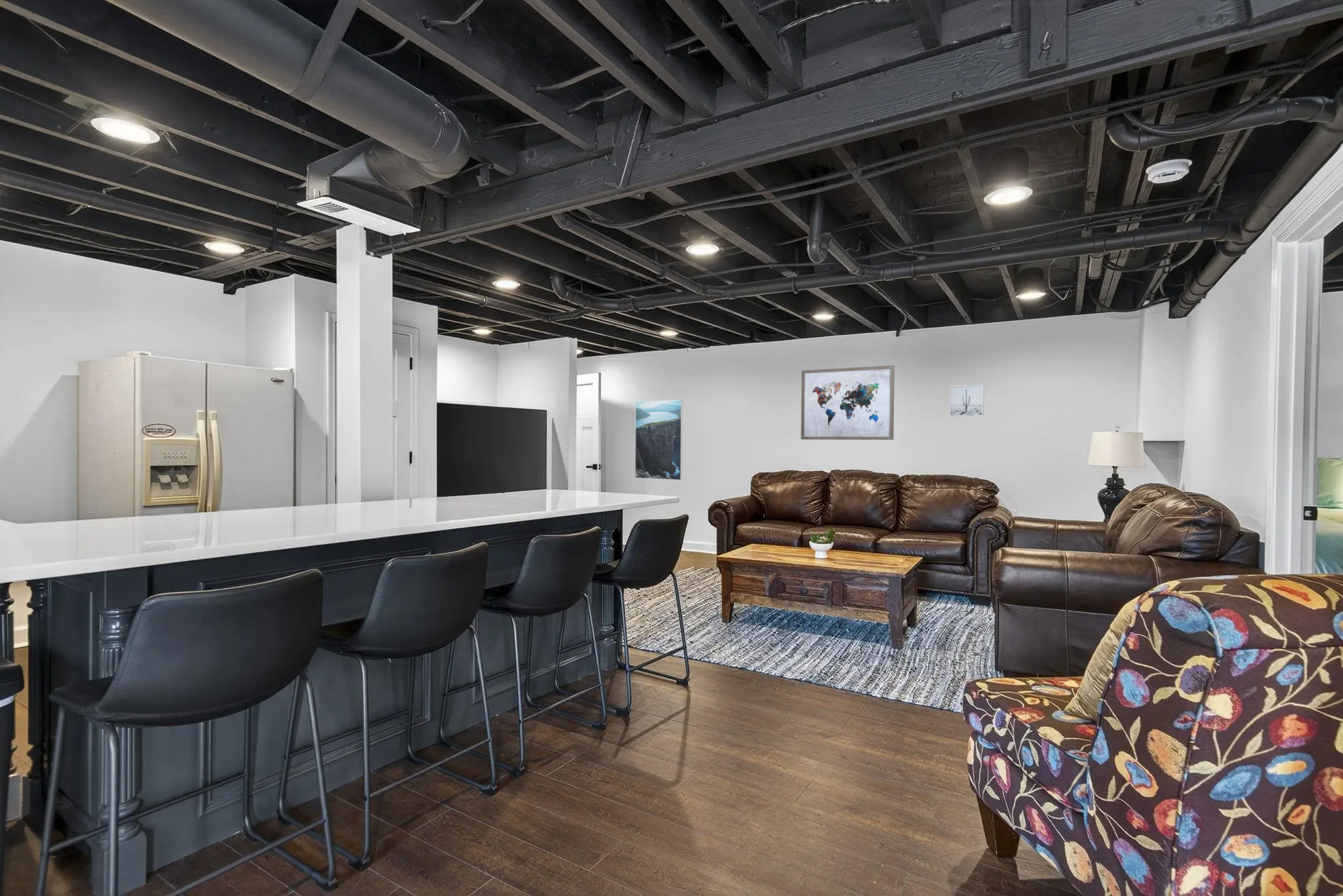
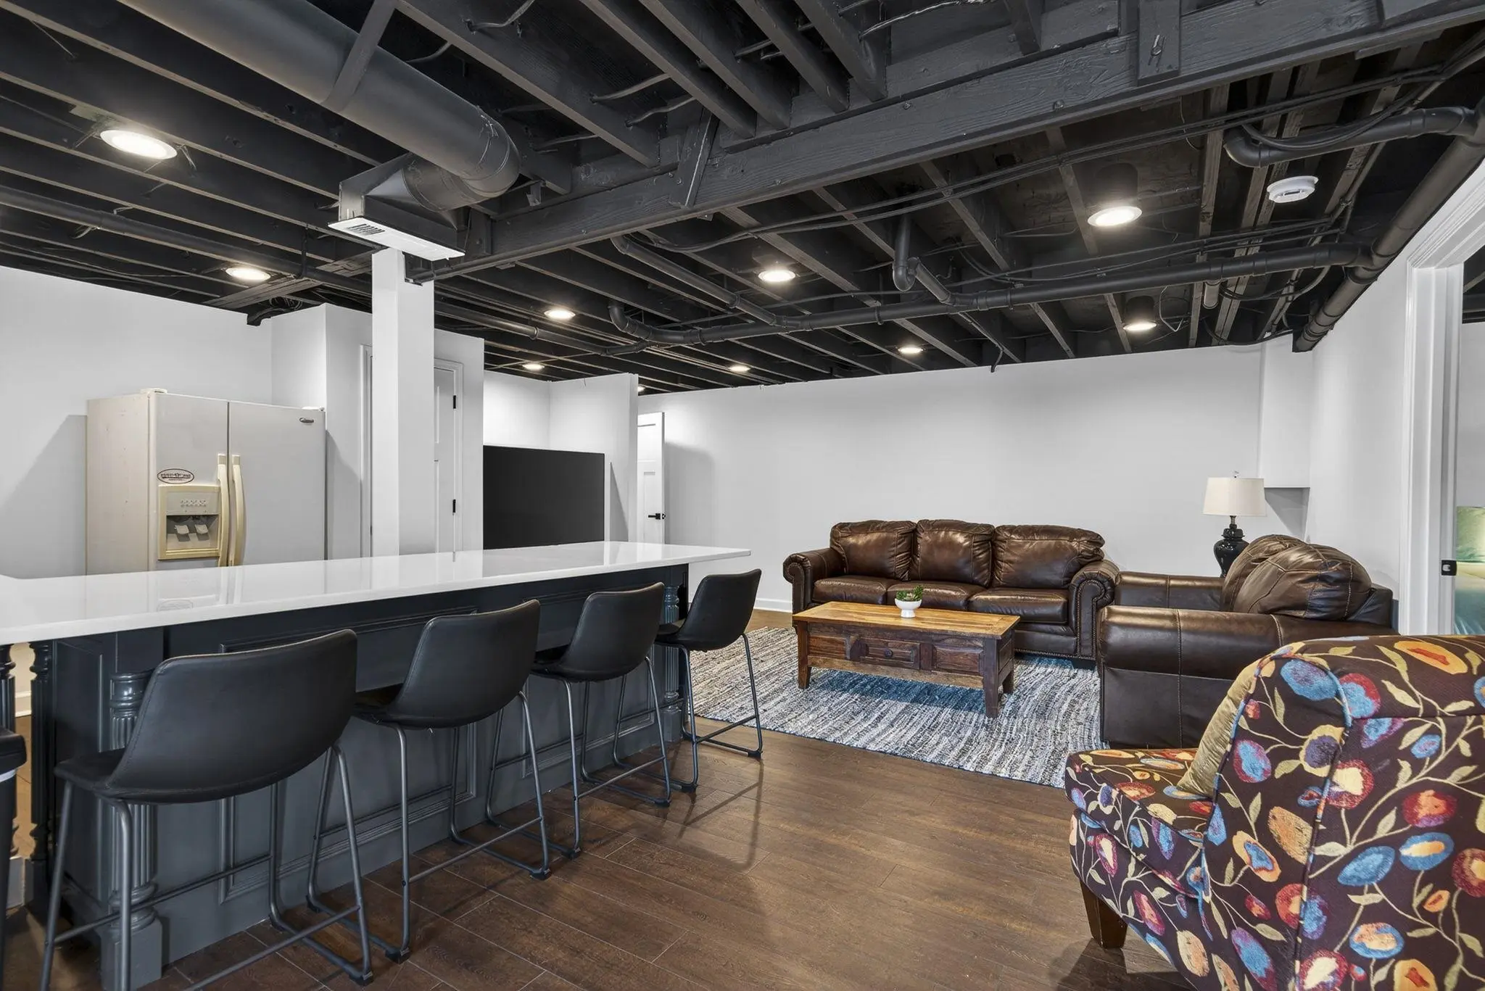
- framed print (658, 440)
- wall art (845, 404)
- wall art (966, 400)
